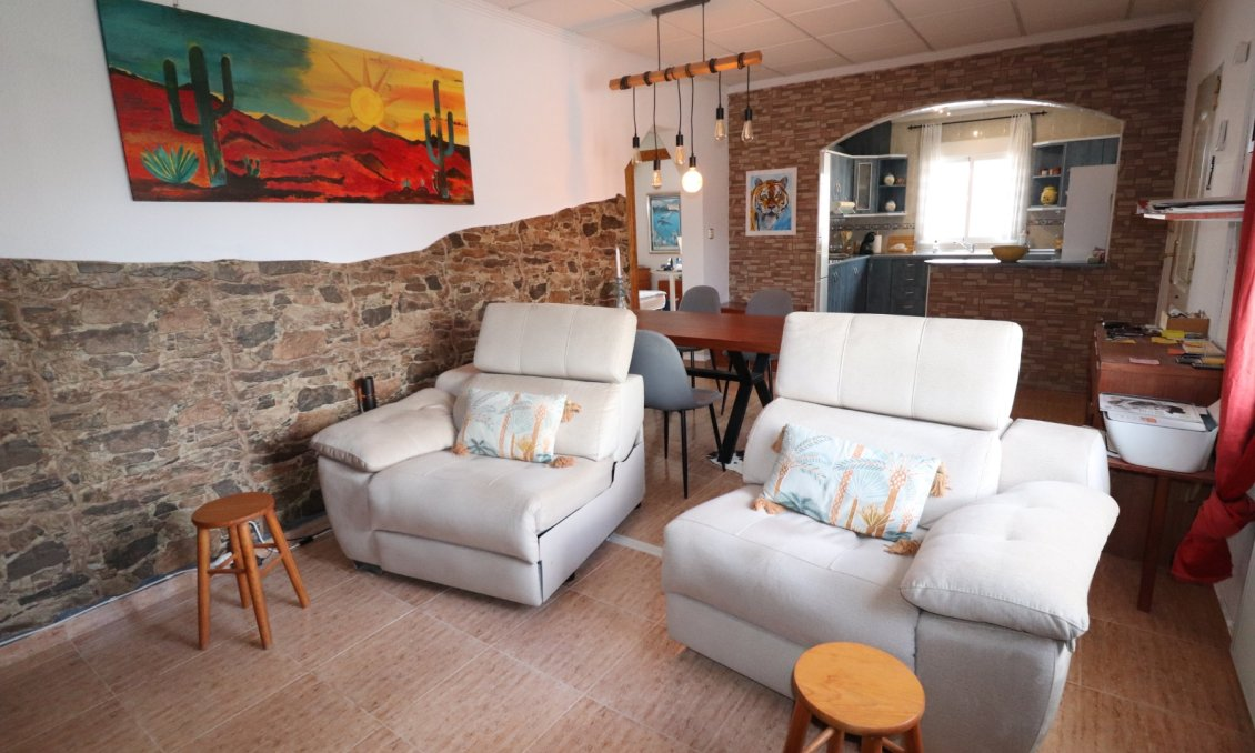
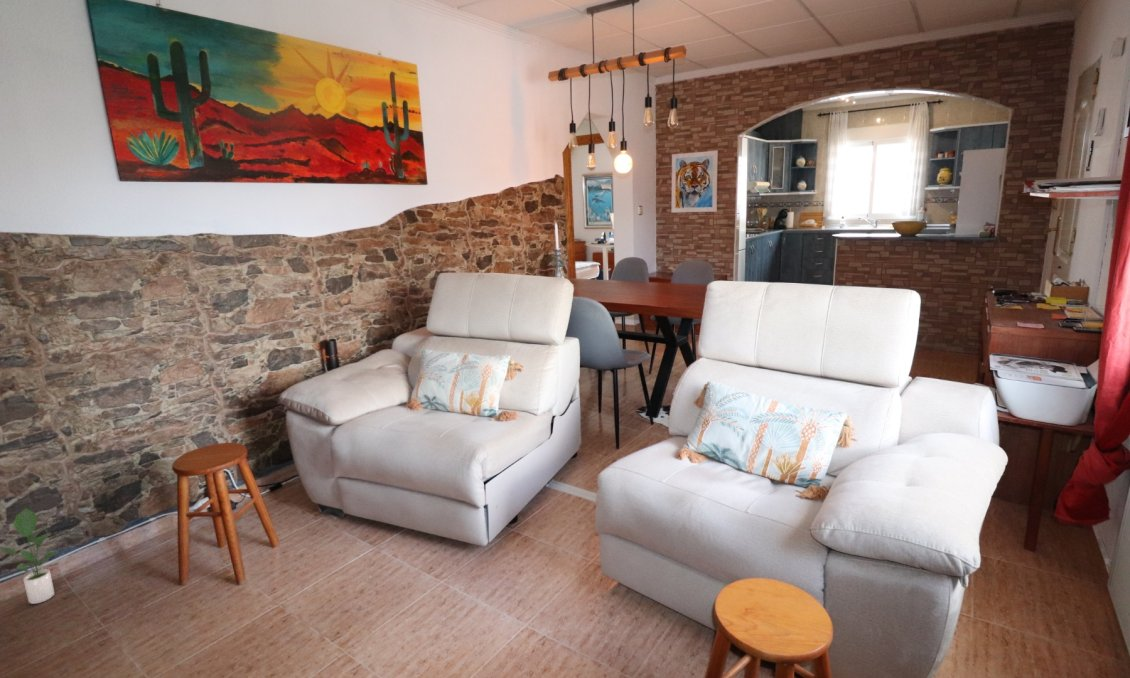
+ potted plant (30, 559)
